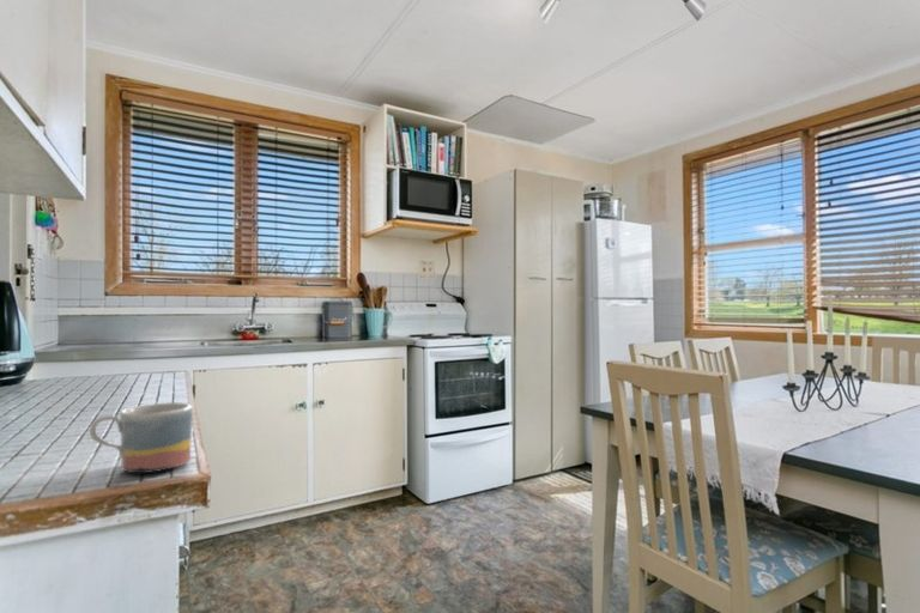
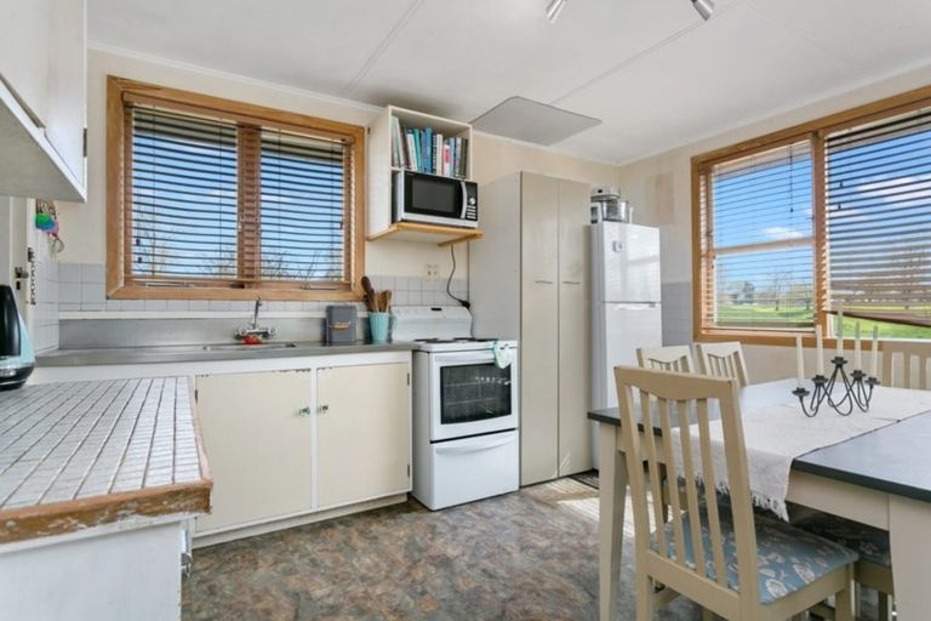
- mug (143, 438)
